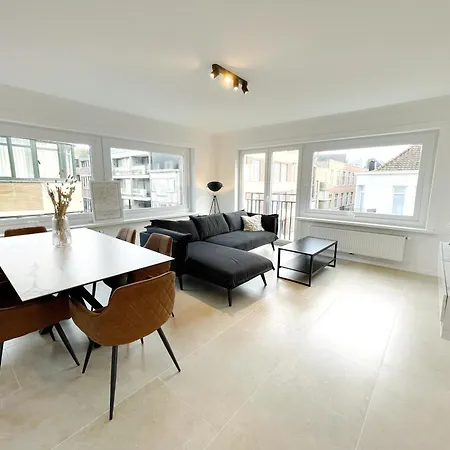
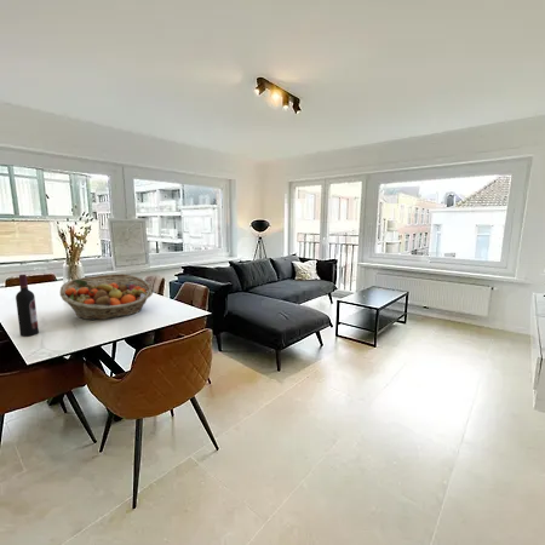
+ fruit basket (109, 294)
+ wine bottle (25, 304)
